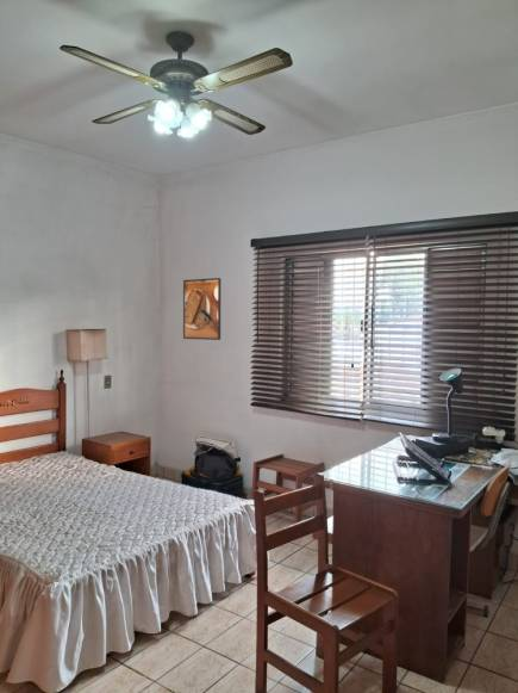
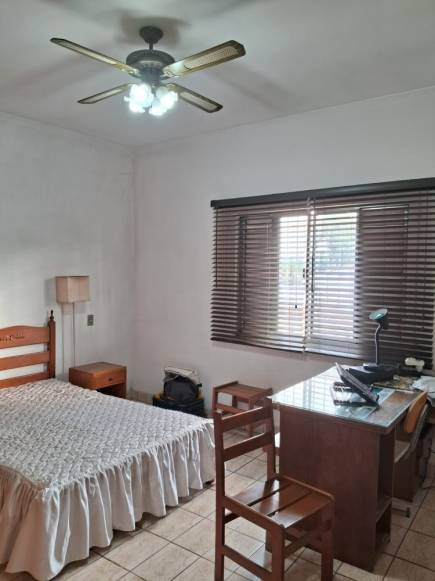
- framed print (201, 309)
